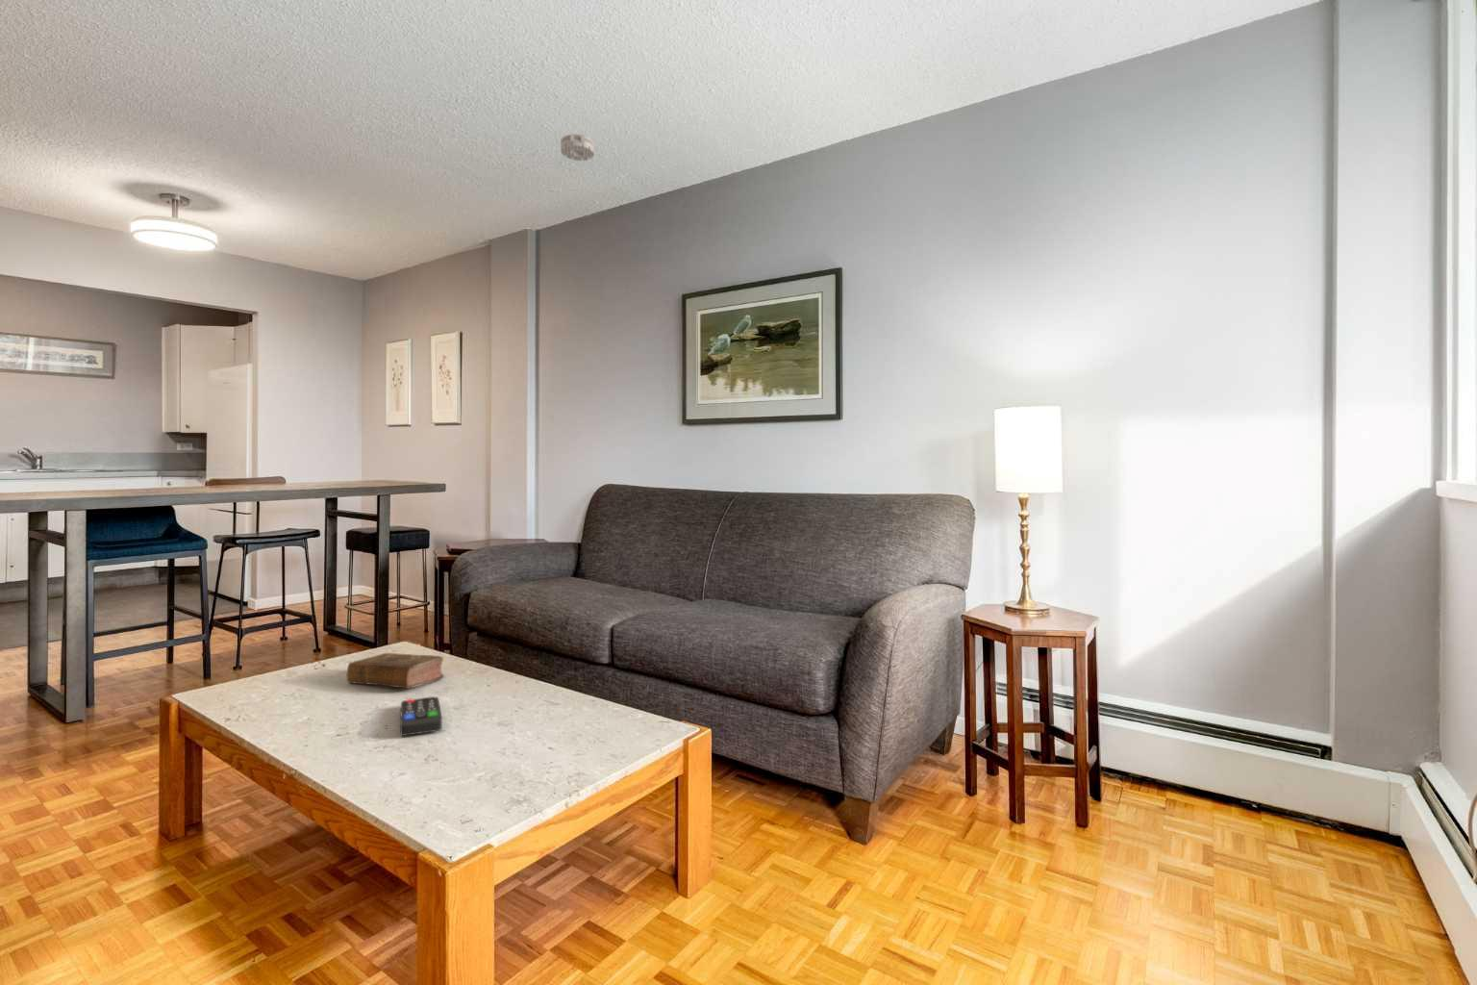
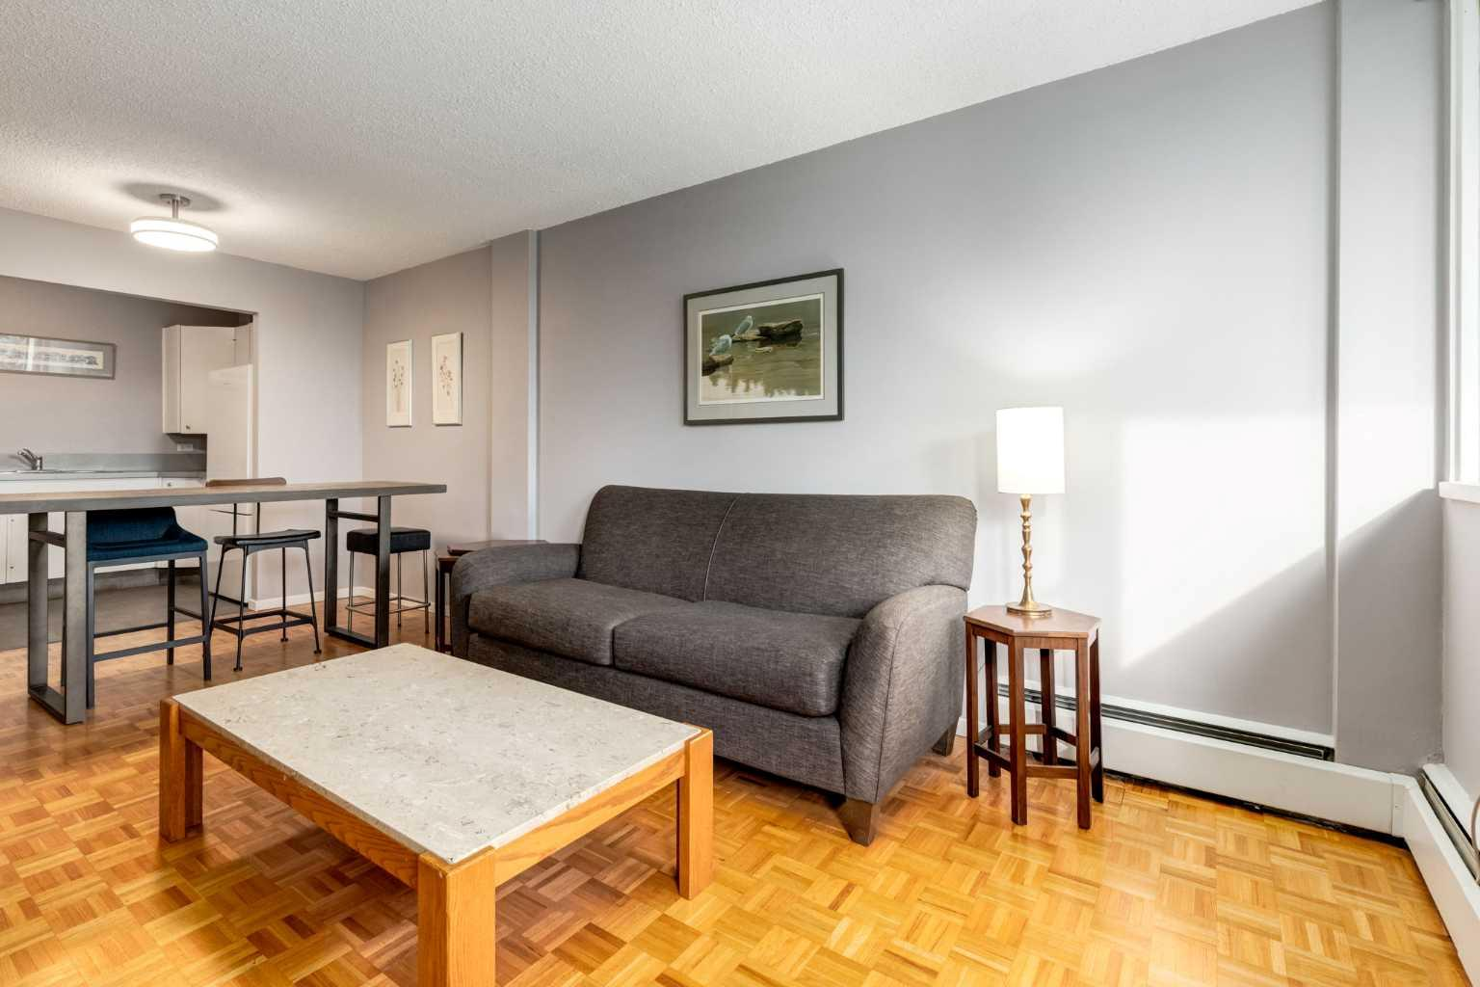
- smoke detector (577, 146)
- book (396, 669)
- remote control (420, 713)
